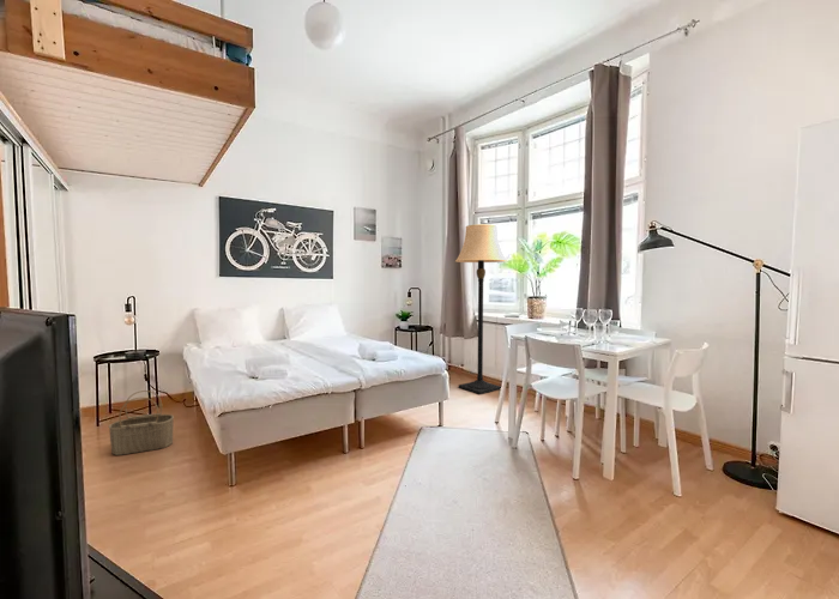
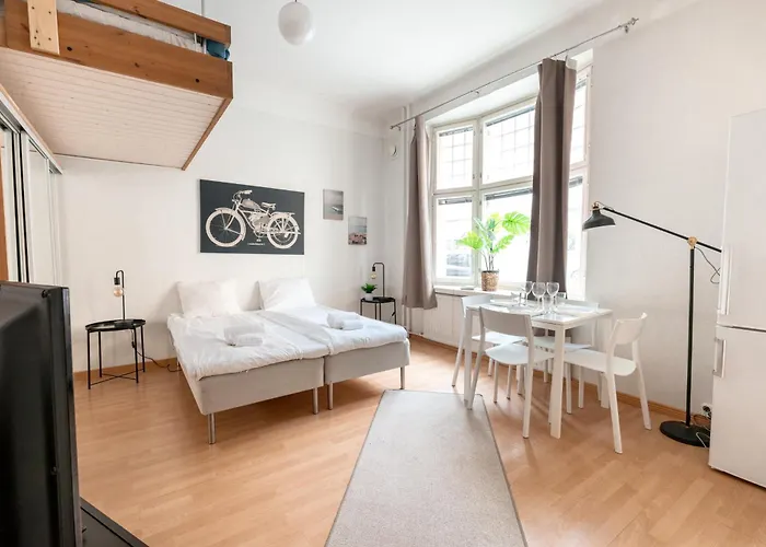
- wicker basket (141, 420)
- lamp (479, 308)
